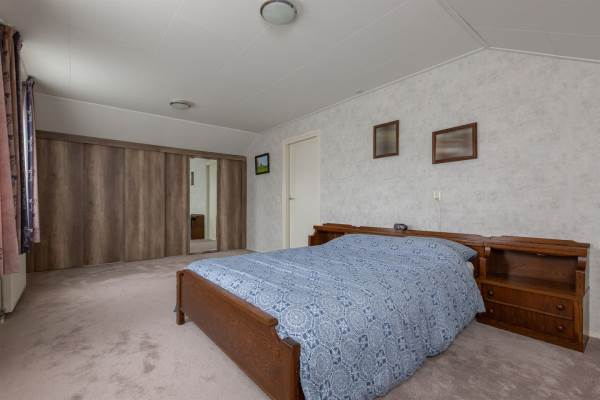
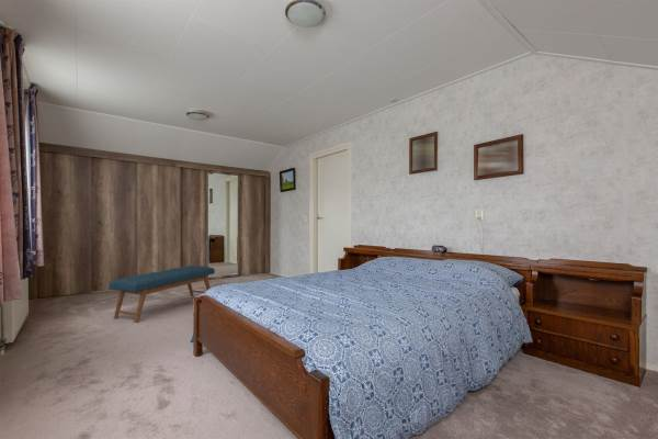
+ bench (167, 289)
